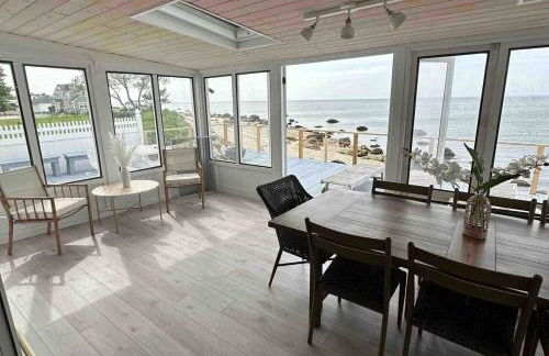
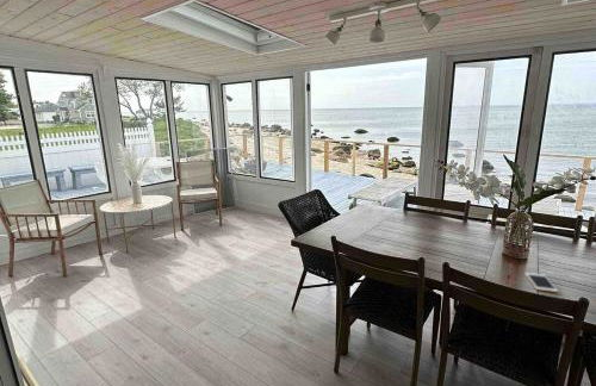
+ cell phone (540, 281)
